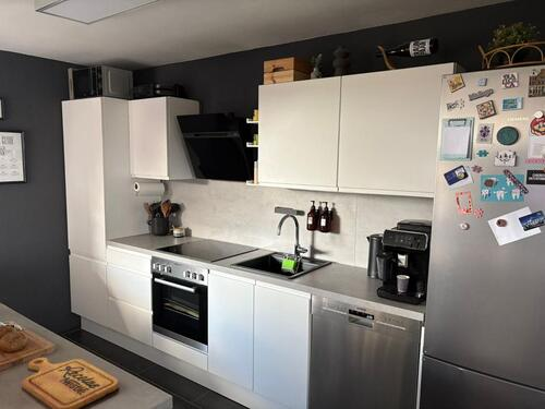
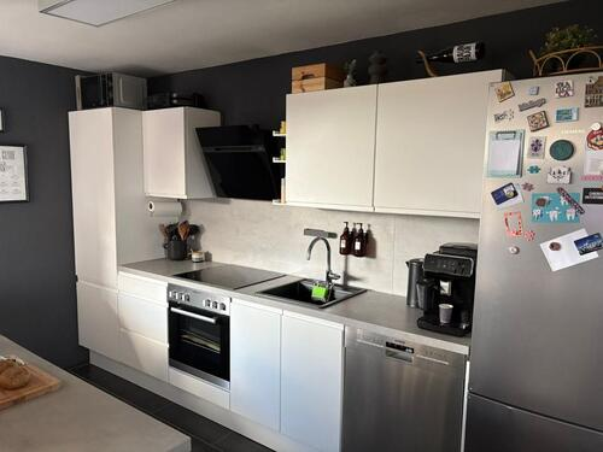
- cutting board (62, 377)
